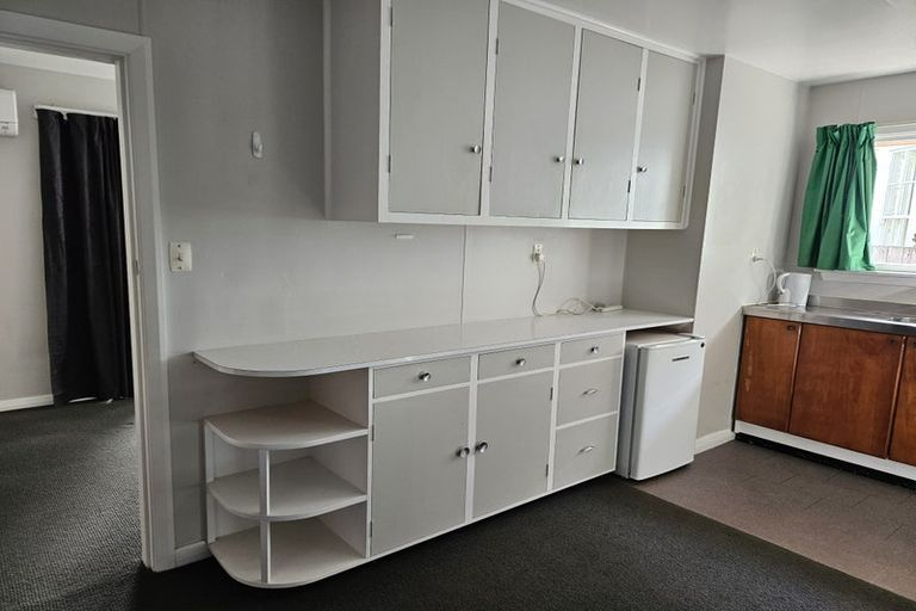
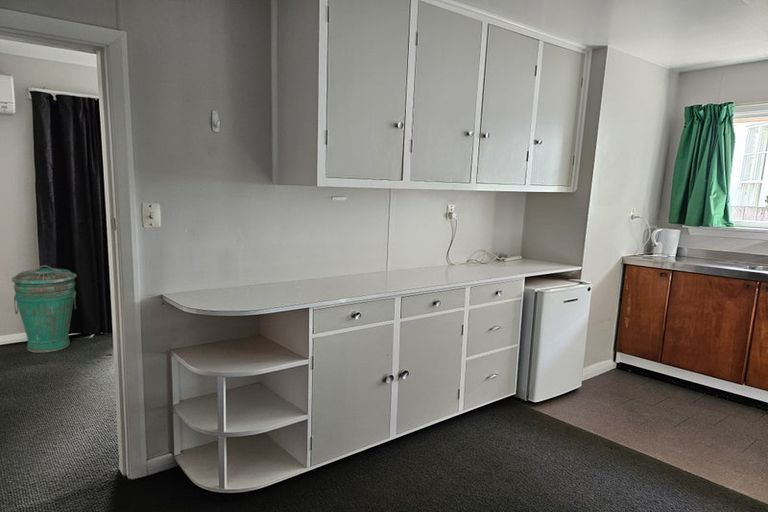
+ trash can (46, 306)
